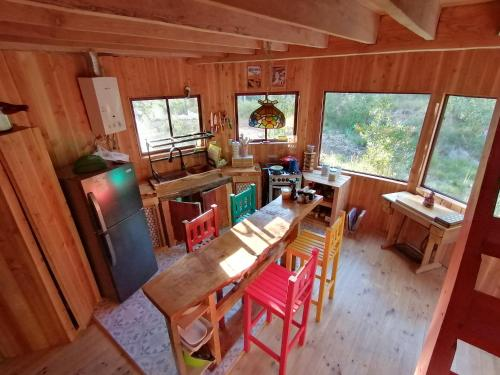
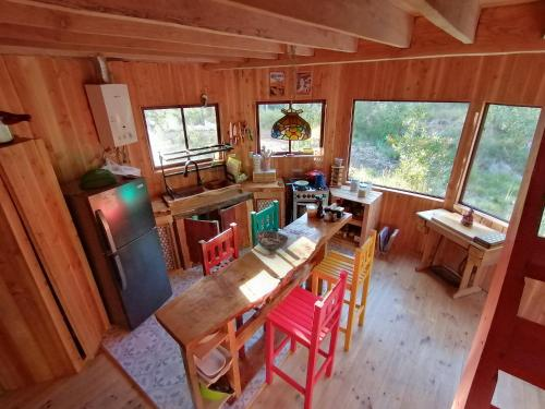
+ bowl (271, 241)
